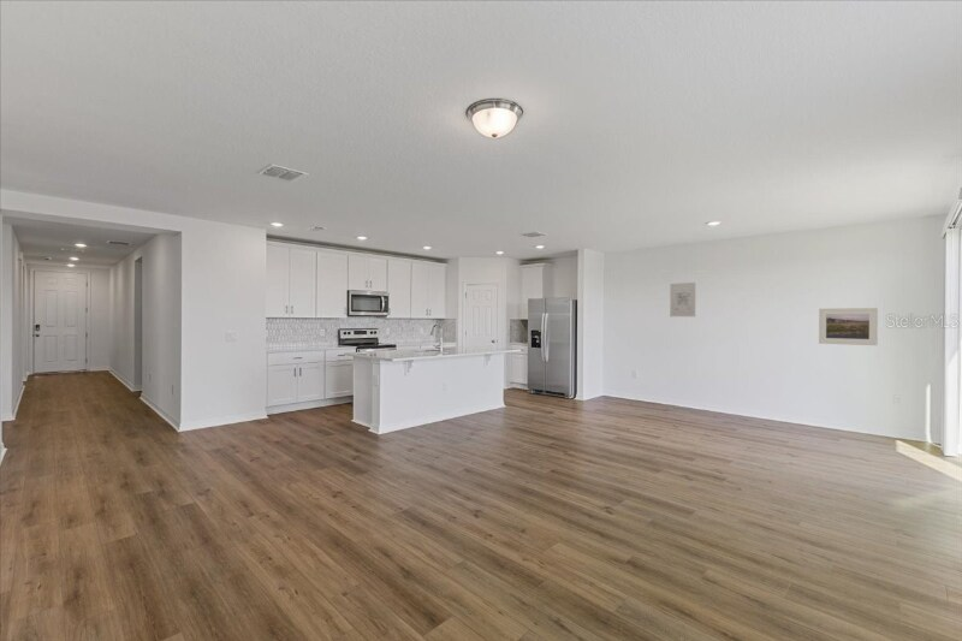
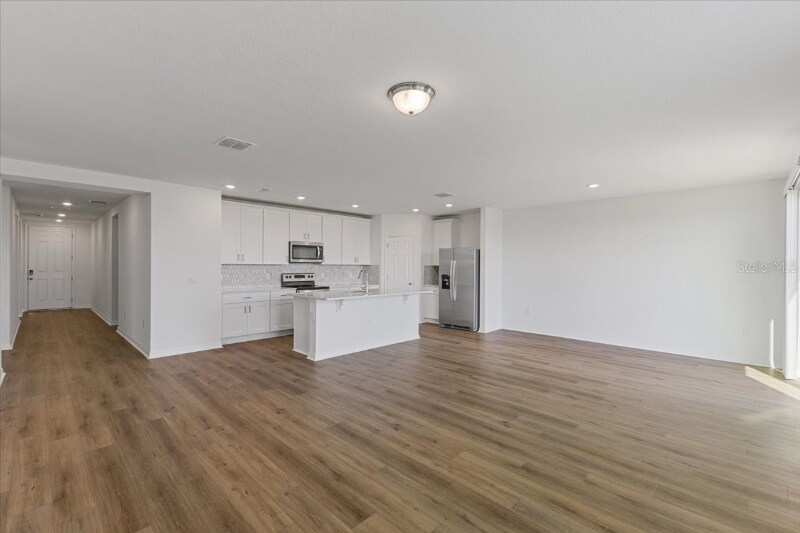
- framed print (847, 326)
- wall art (682, 299)
